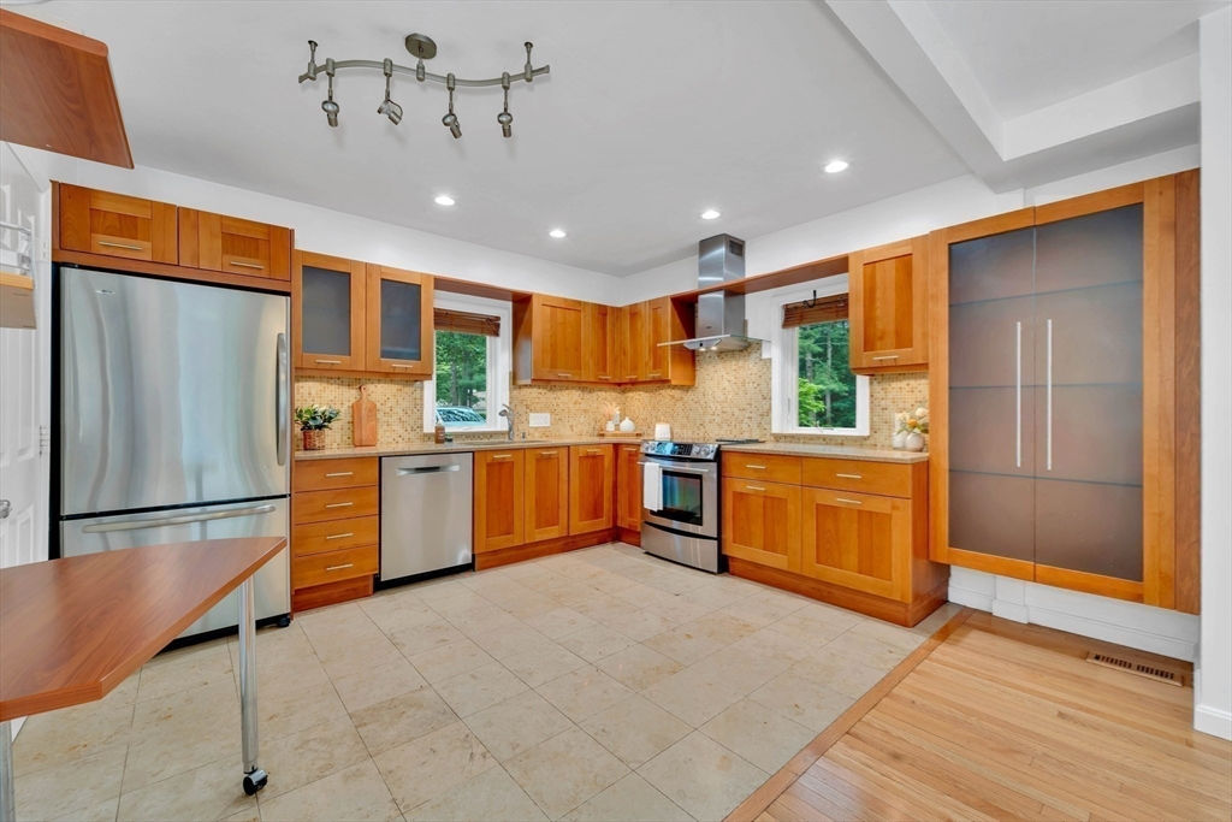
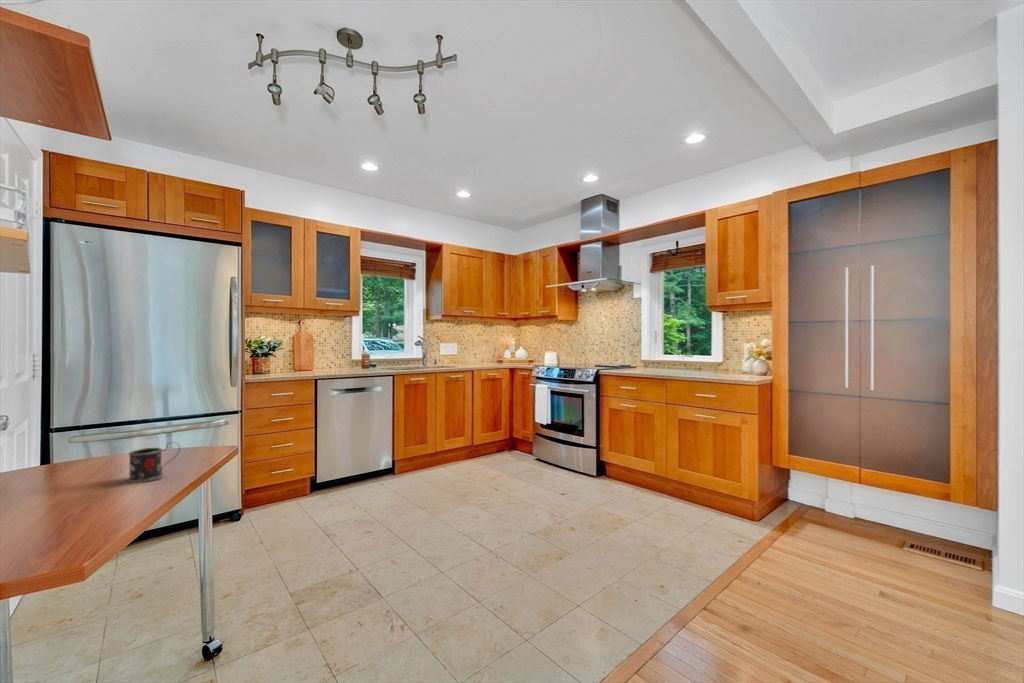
+ mug (154, 460)
